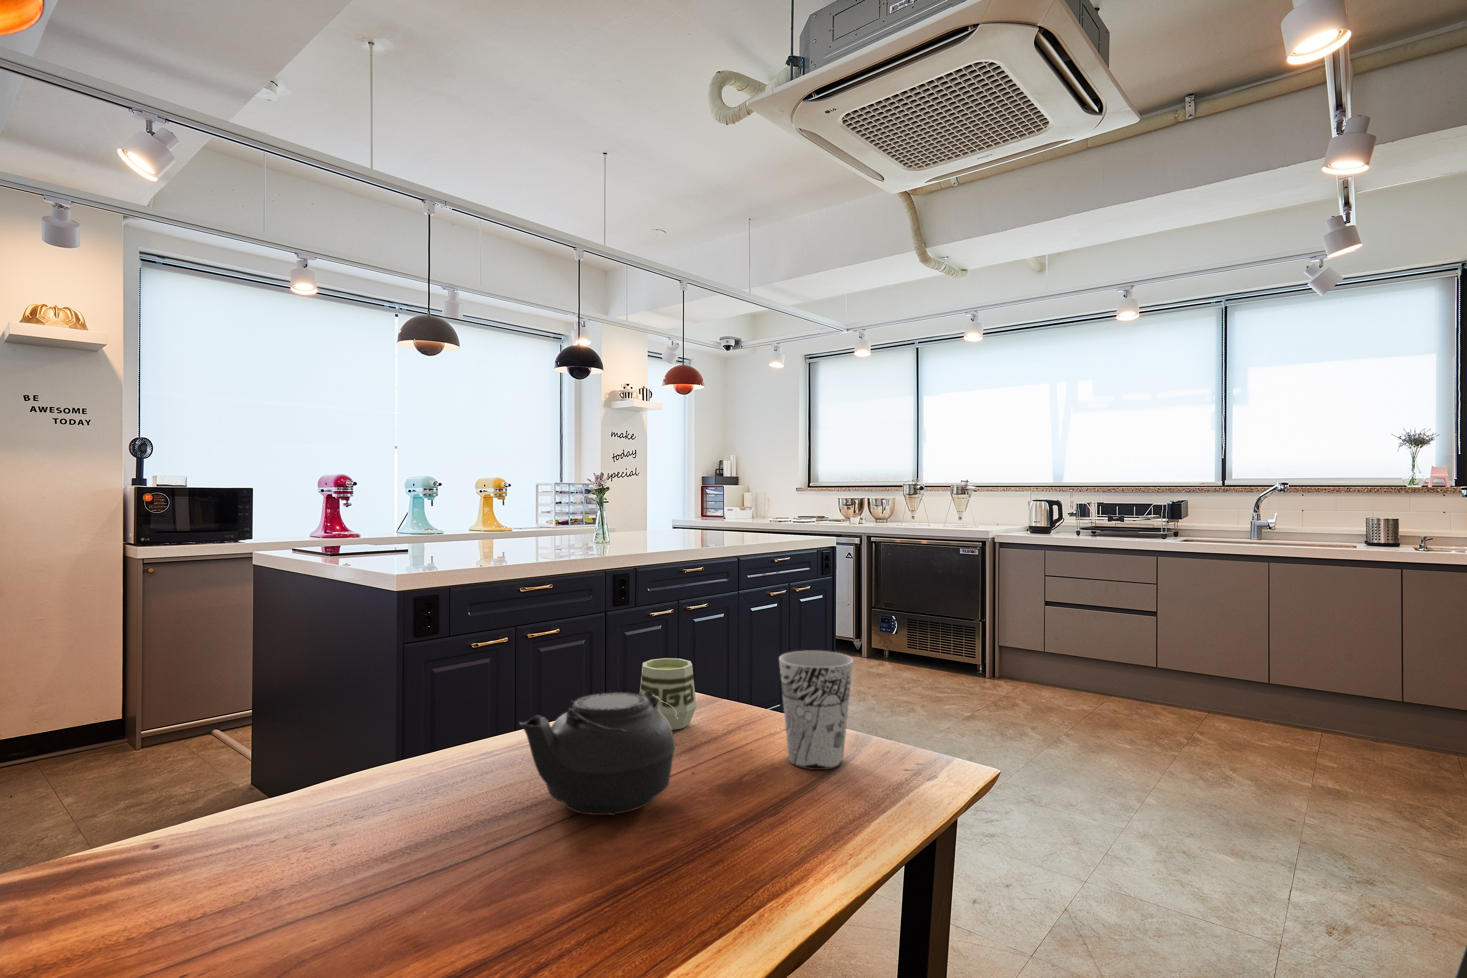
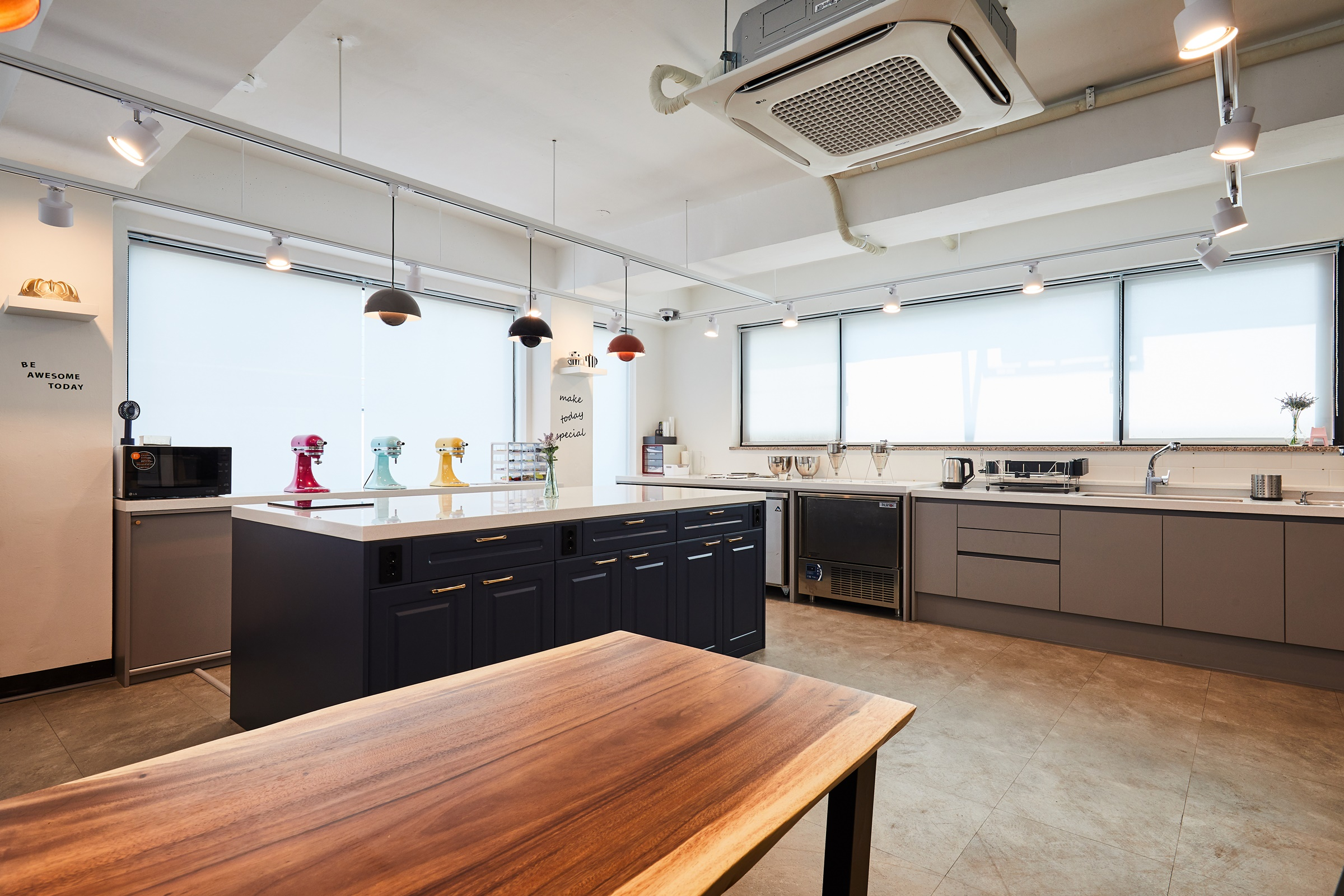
- teapot (597, 753)
- cup (667, 693)
- cup (815, 709)
